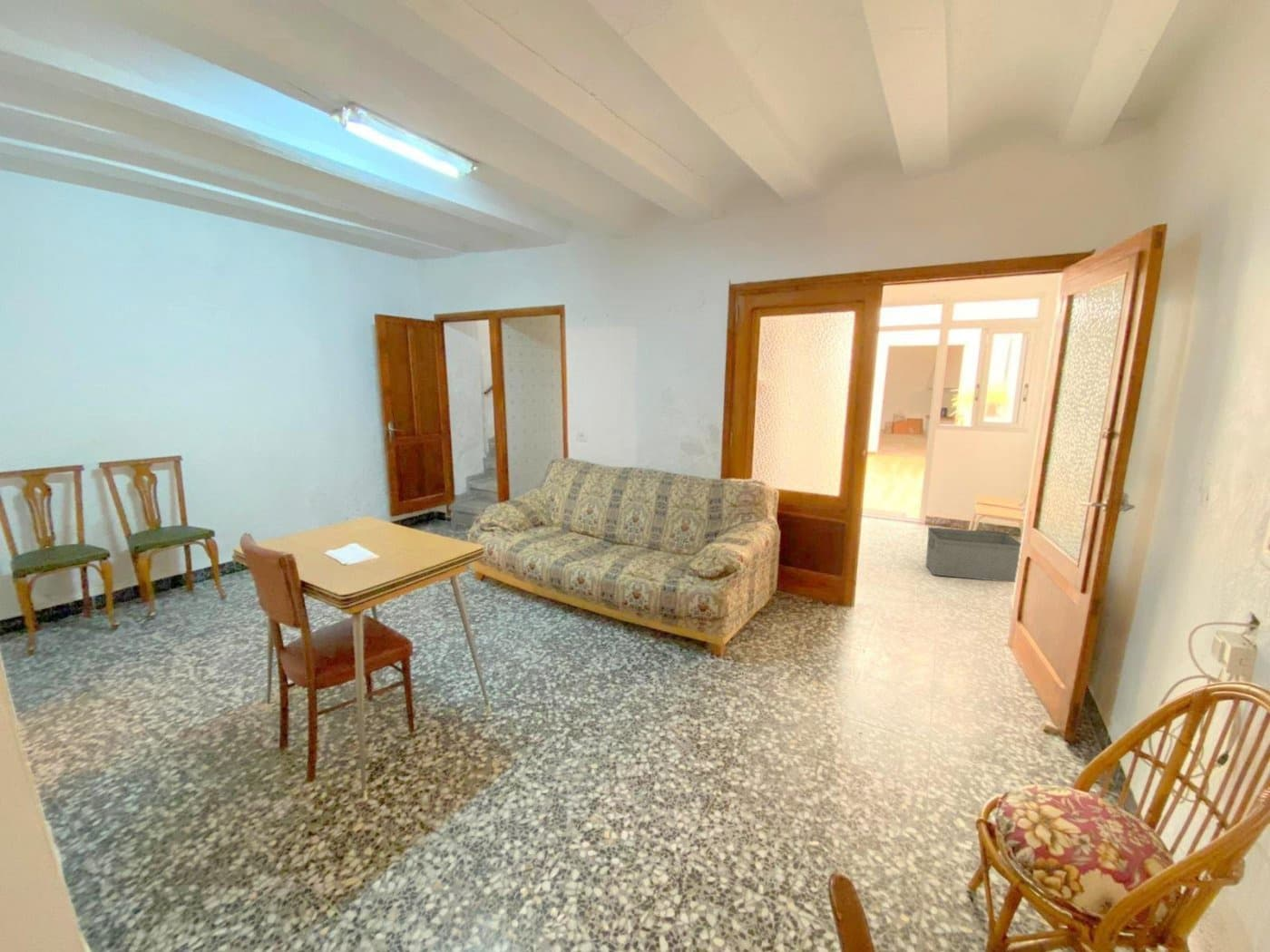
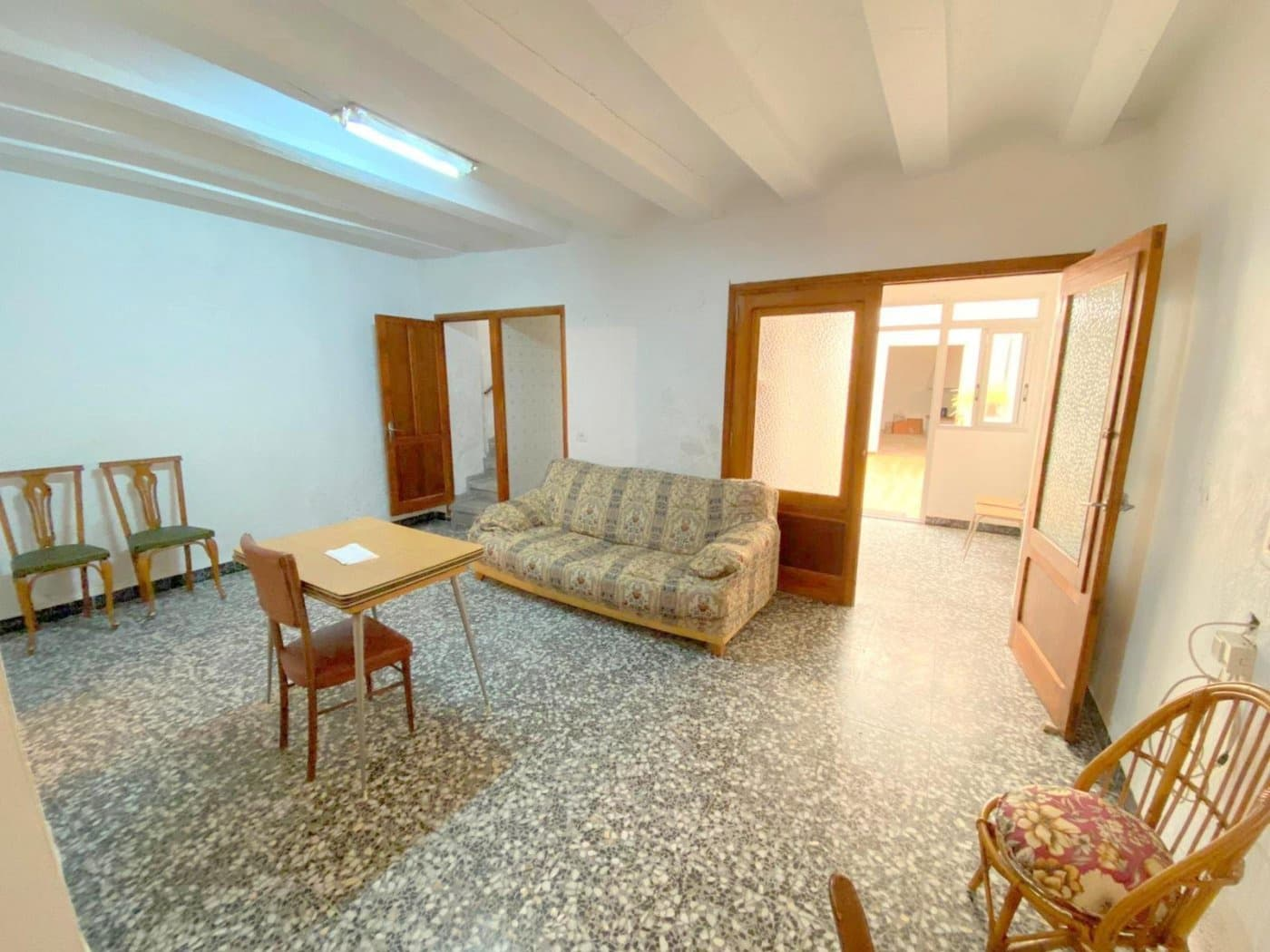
- storage bin (971, 554)
